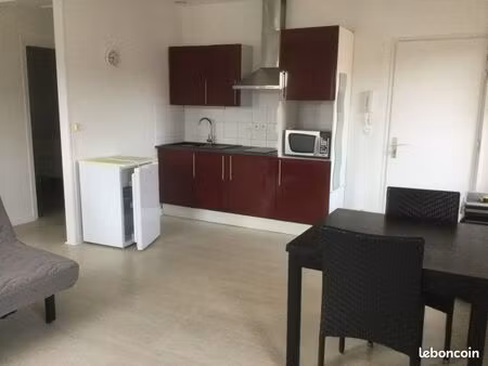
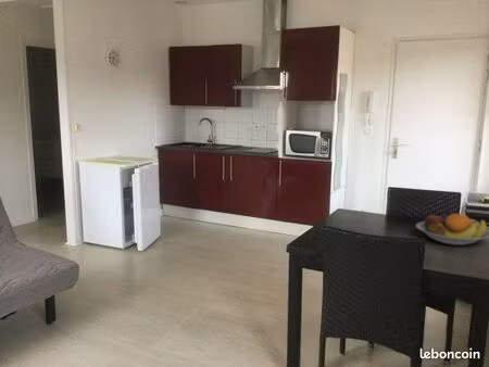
+ fruit bowl (452, 226)
